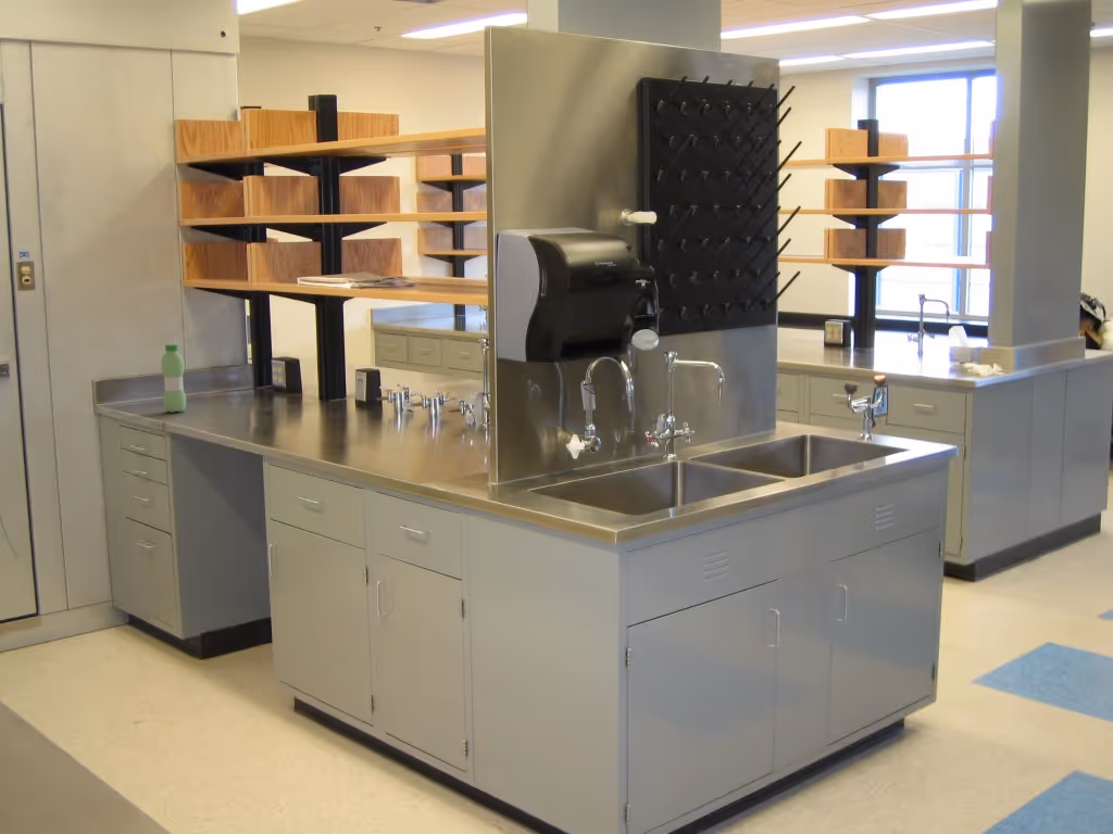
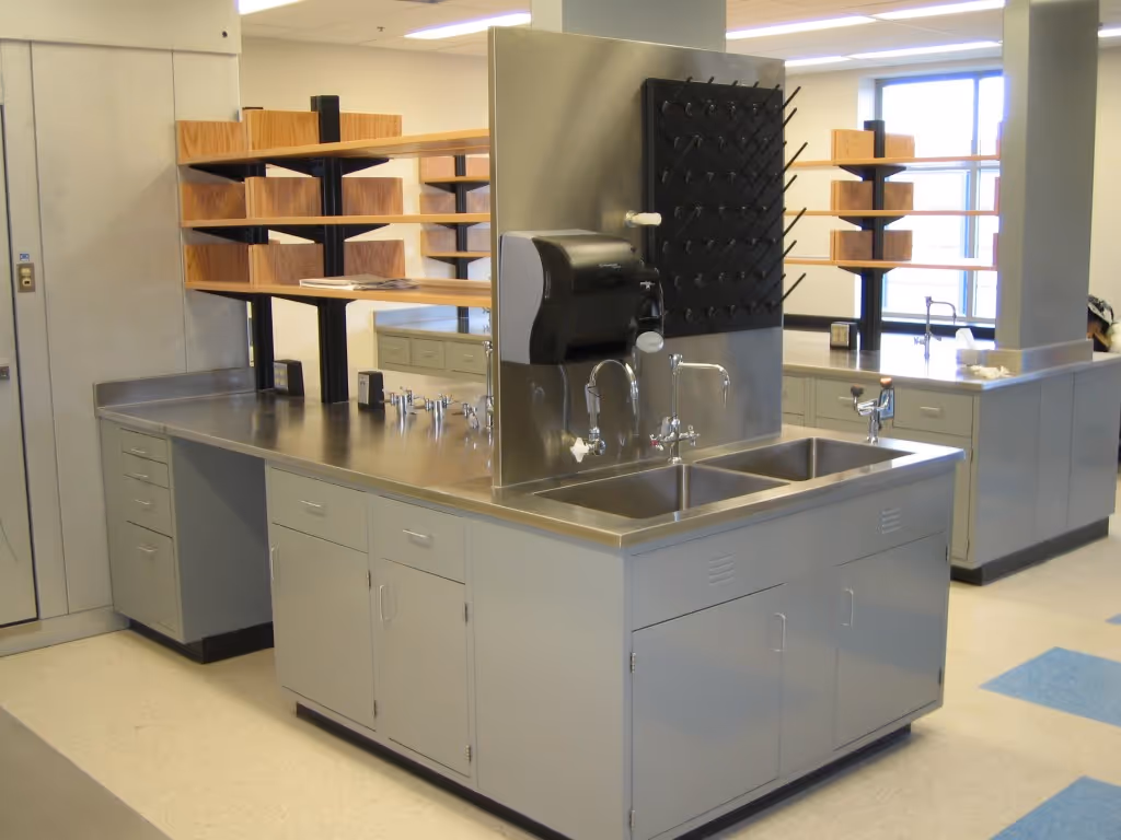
- water bottle (173, 378)
